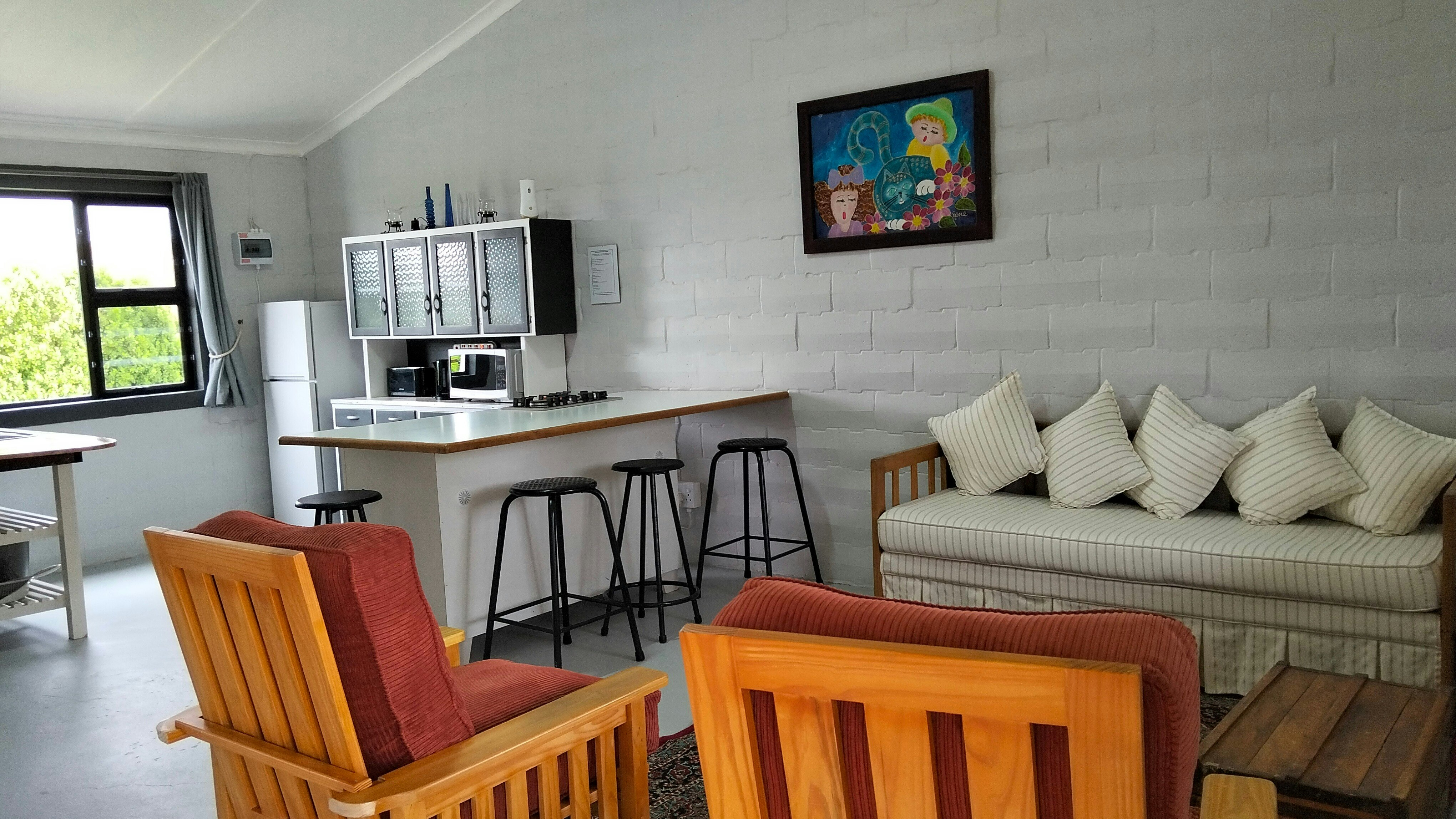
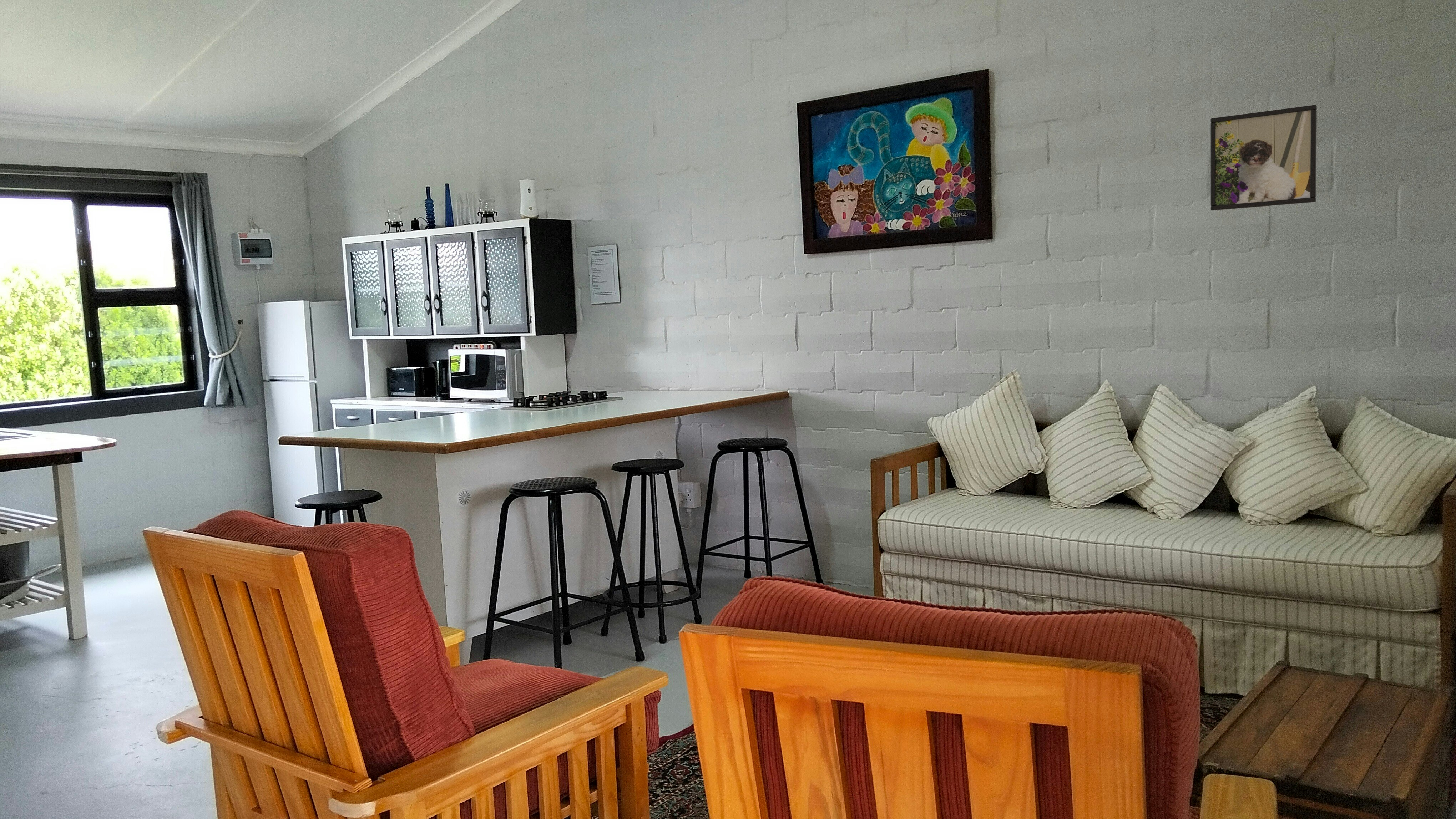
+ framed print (1262, 159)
